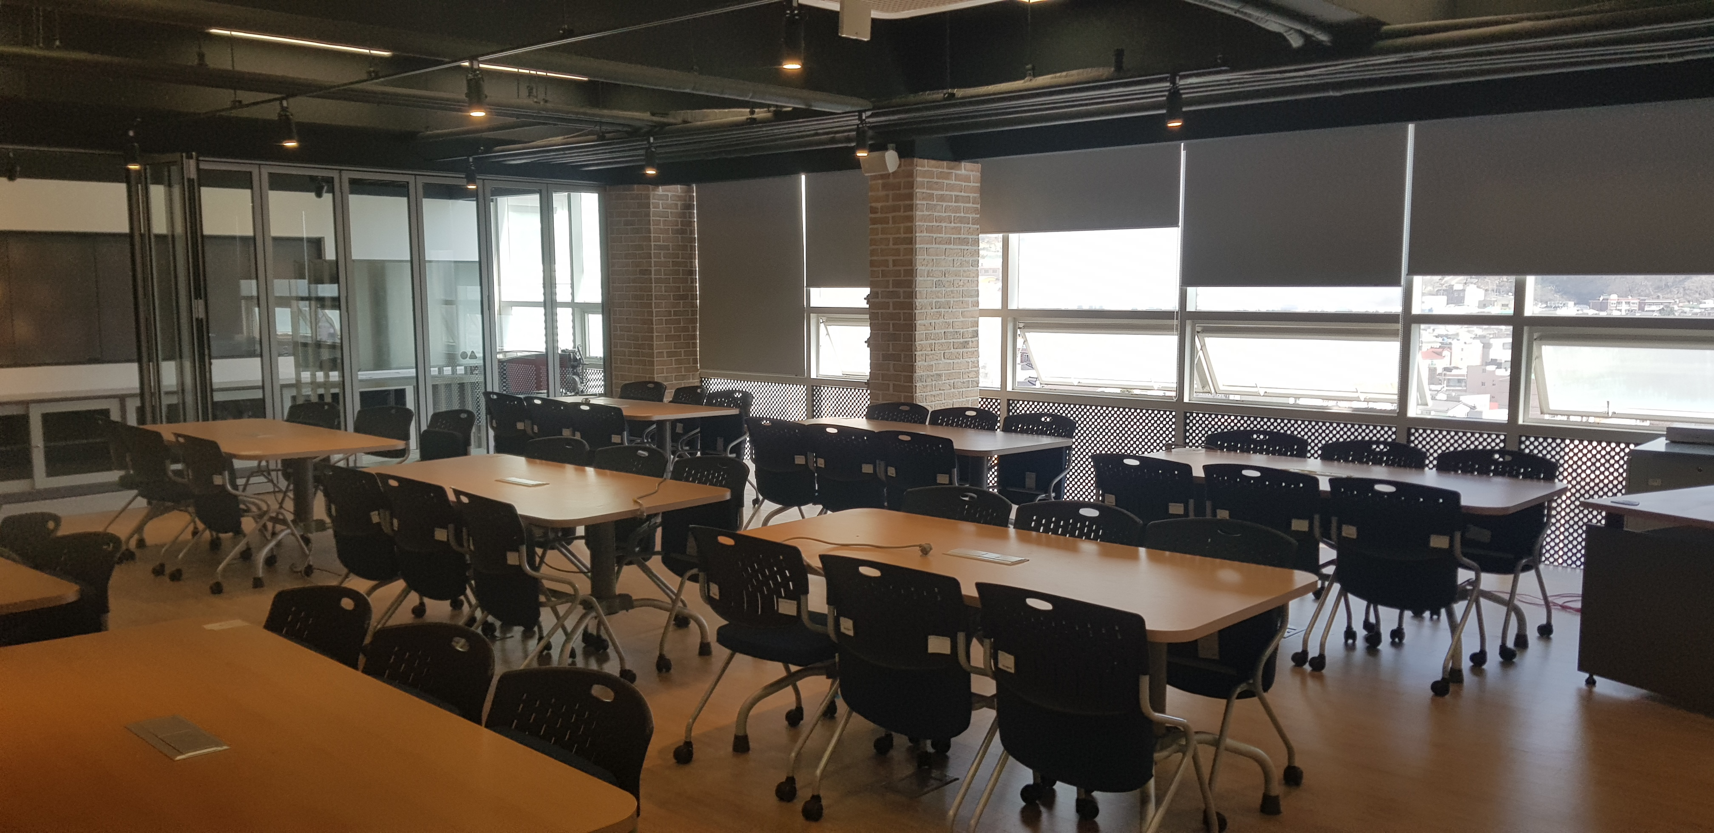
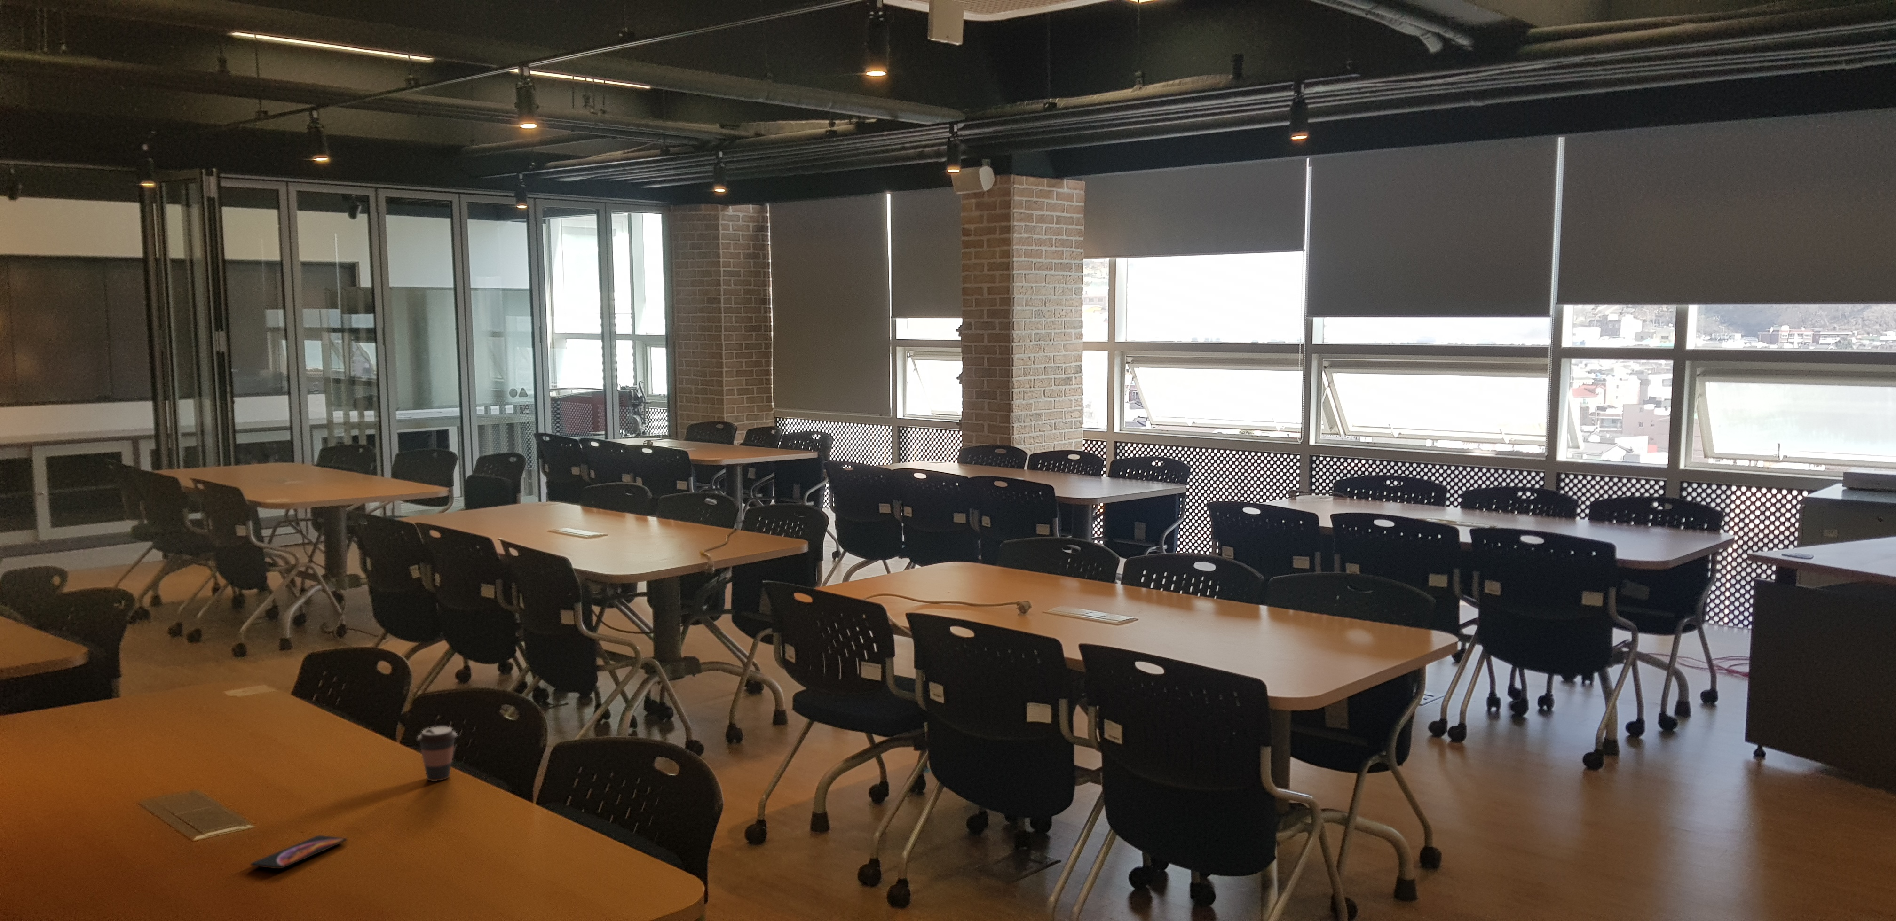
+ smartphone (300, 851)
+ coffee cup (438, 754)
